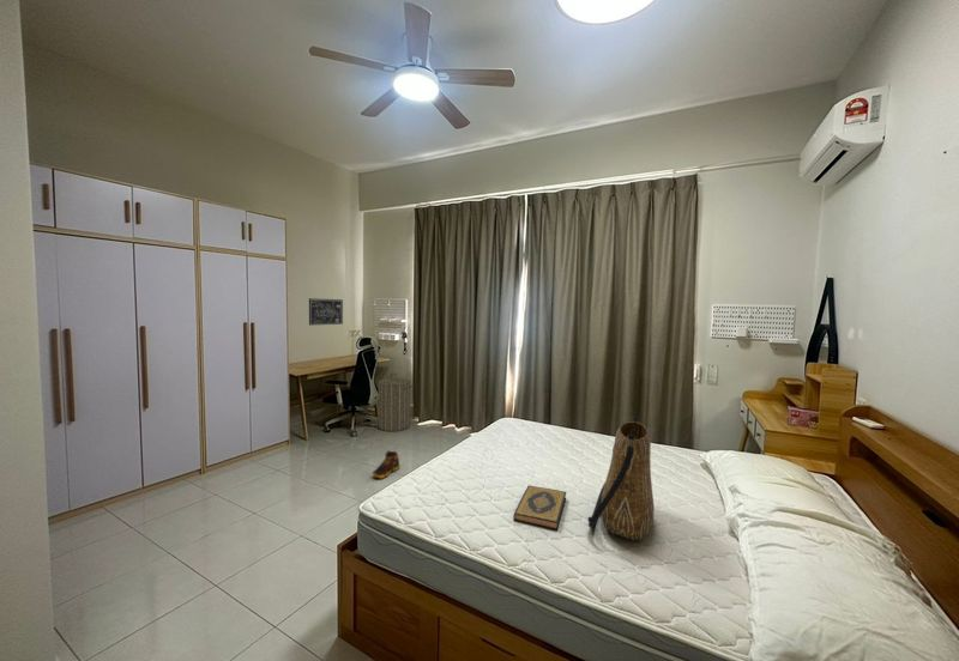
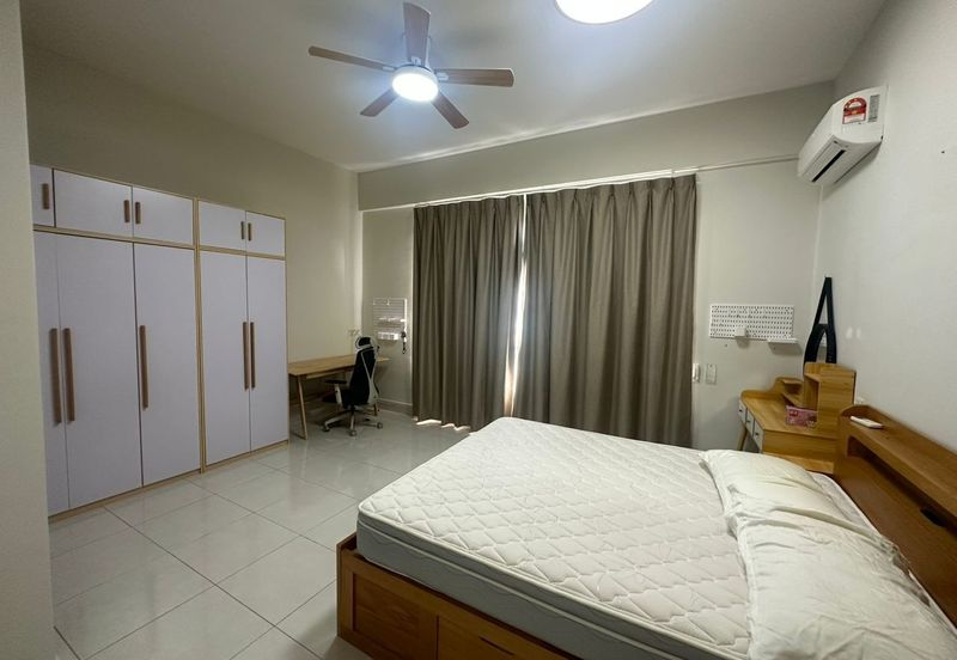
- wall art (326, 311)
- tote bag (625, 472)
- shoe (386, 462)
- laundry hamper (394, 400)
- hardback book (541, 504)
